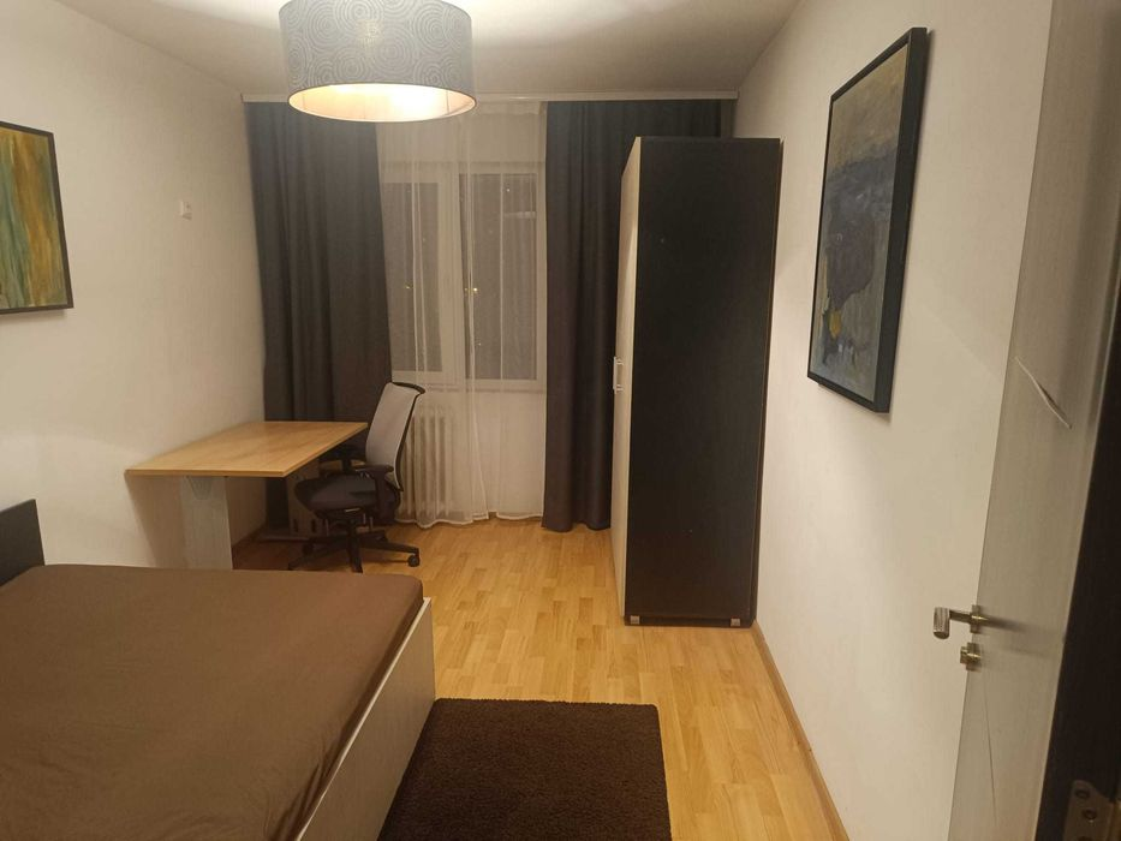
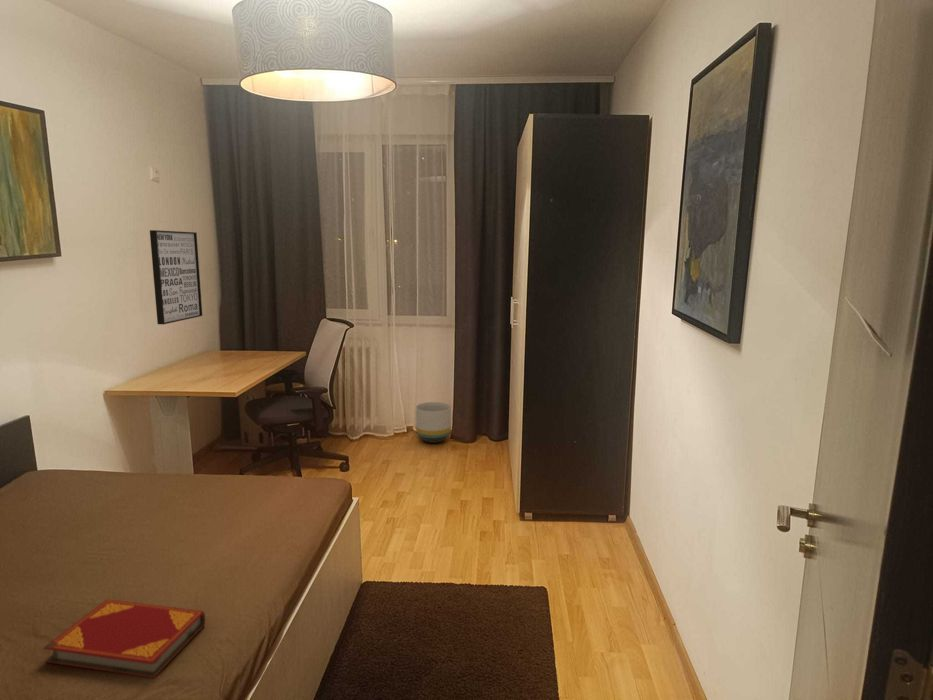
+ hardback book (129, 635)
+ planter (433, 423)
+ wall art (178, 276)
